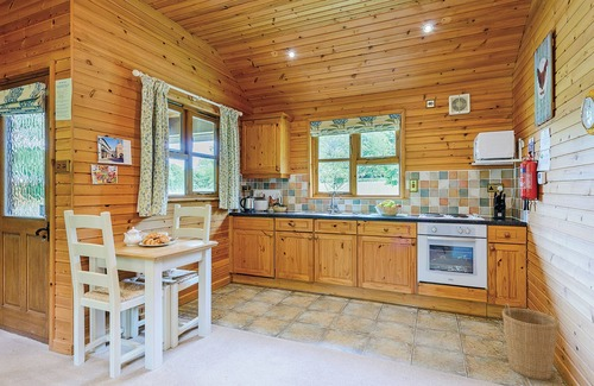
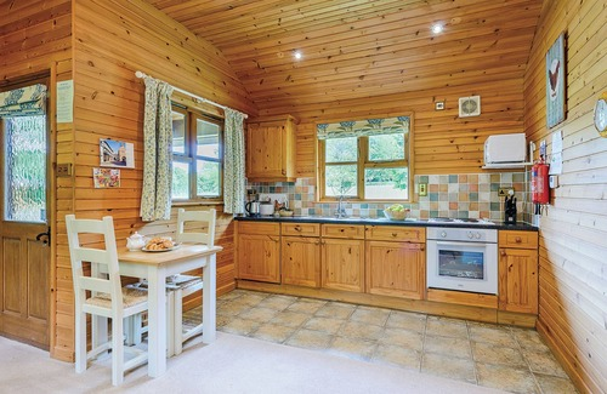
- basket (529, 337)
